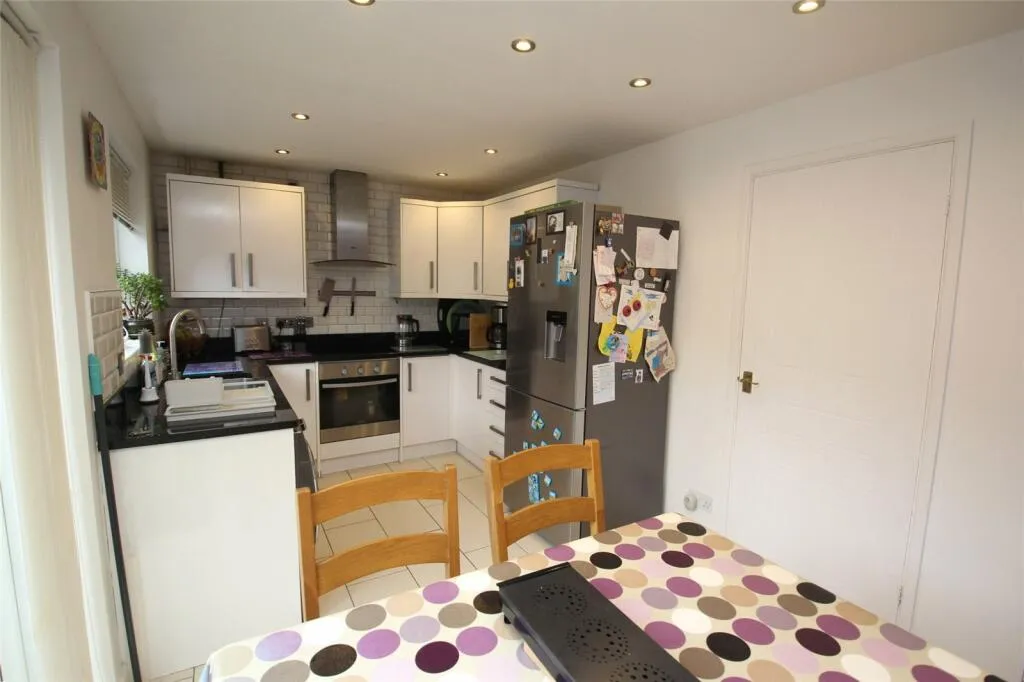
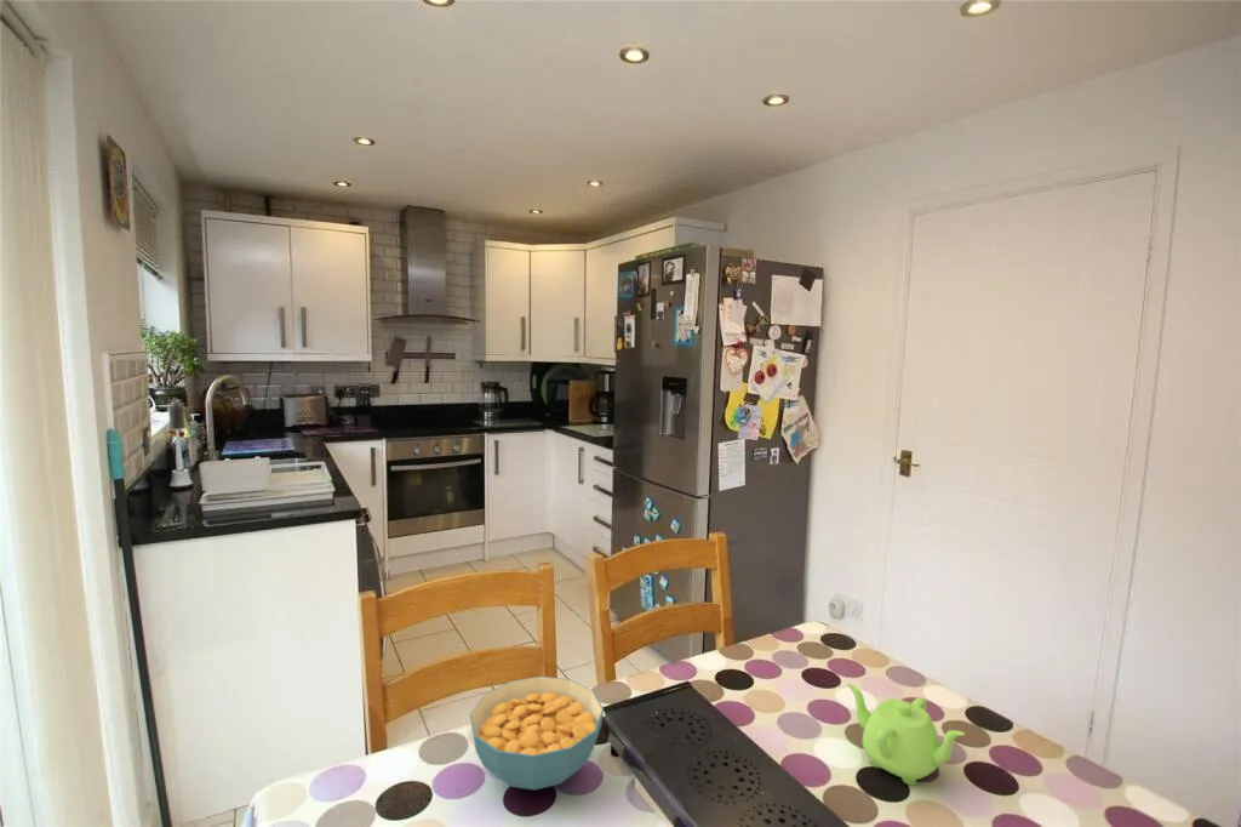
+ teapot (900, 734)
+ cereal bowl (537, 742)
